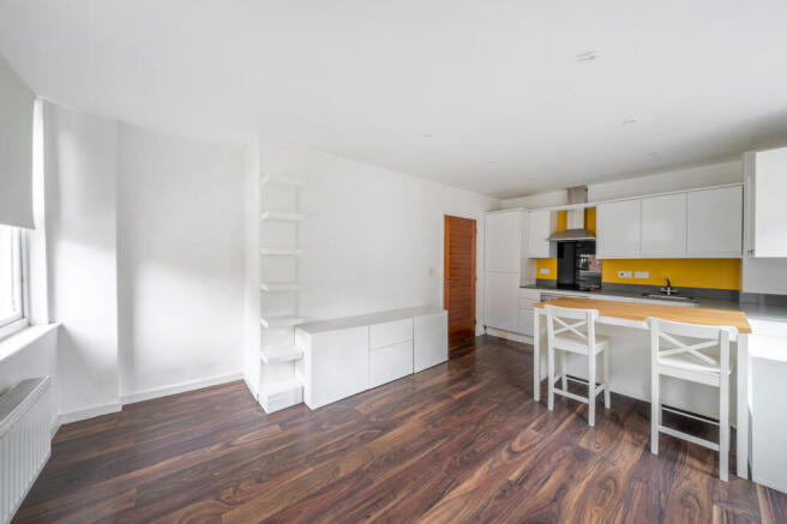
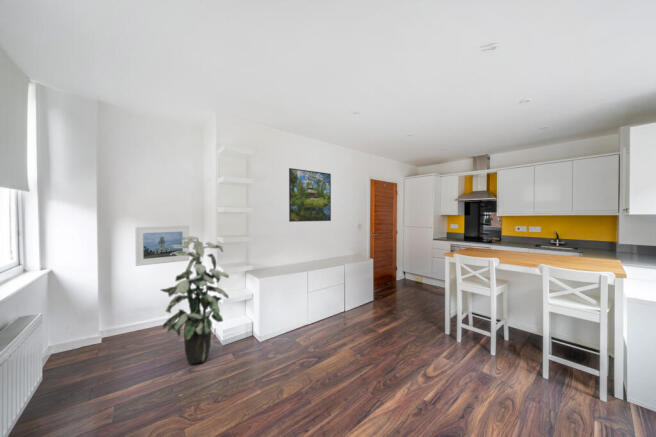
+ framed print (311, 196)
+ indoor plant (194, 297)
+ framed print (163, 244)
